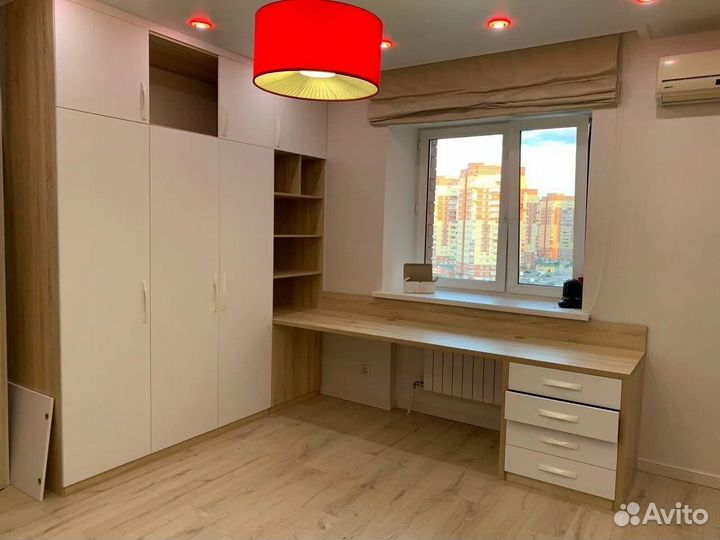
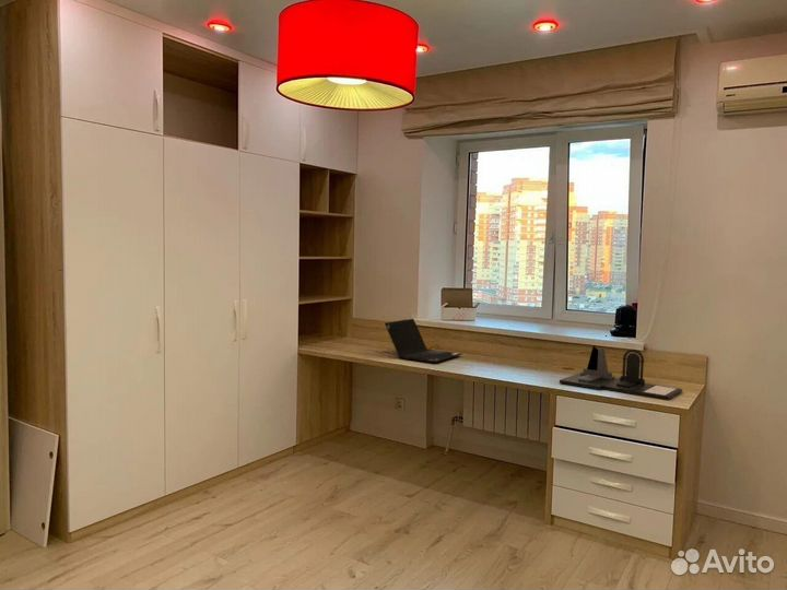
+ laptop computer (422, 339)
+ desk organizer (623, 368)
